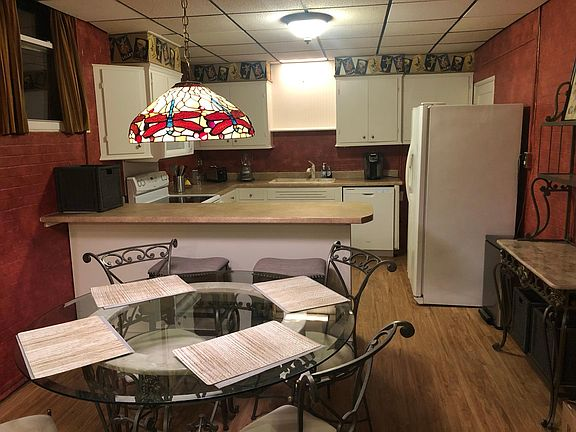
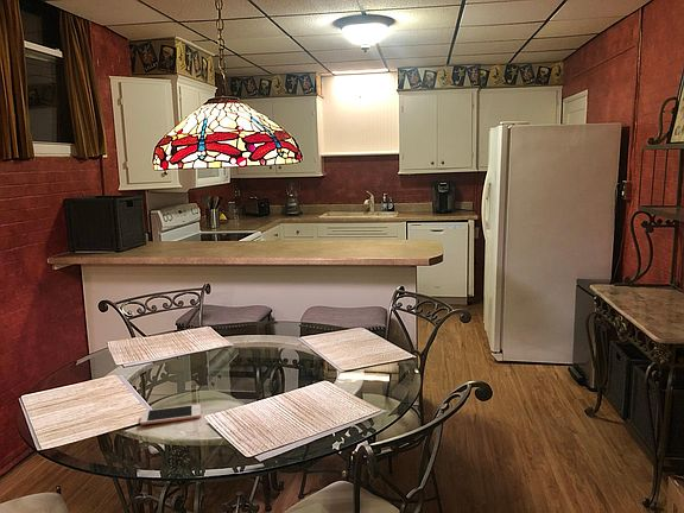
+ cell phone (171, 413)
